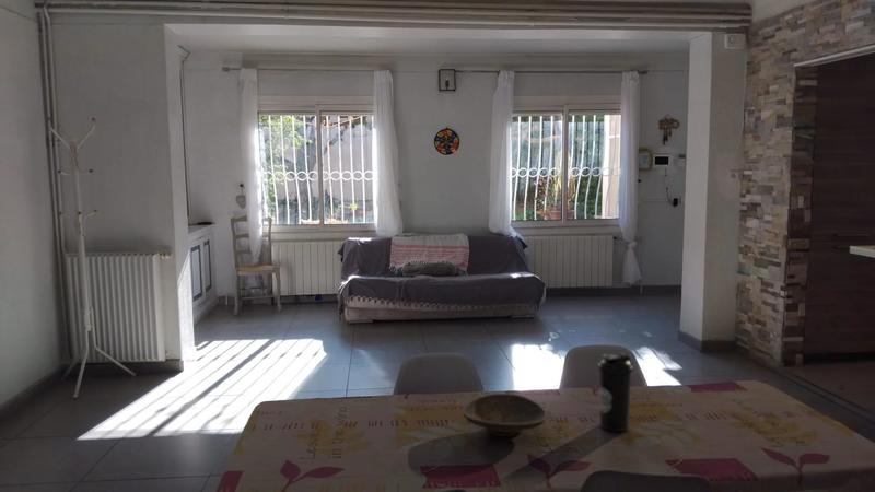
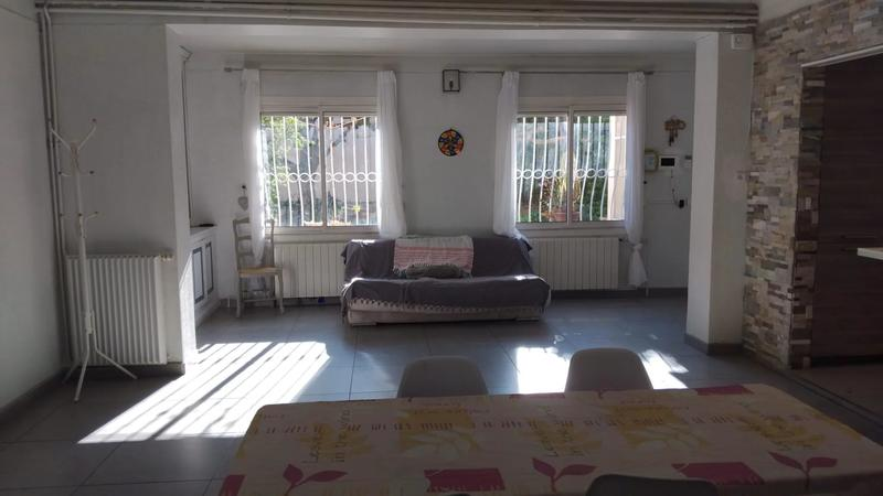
- water bottle (615, 390)
- decorative bowl (504, 418)
